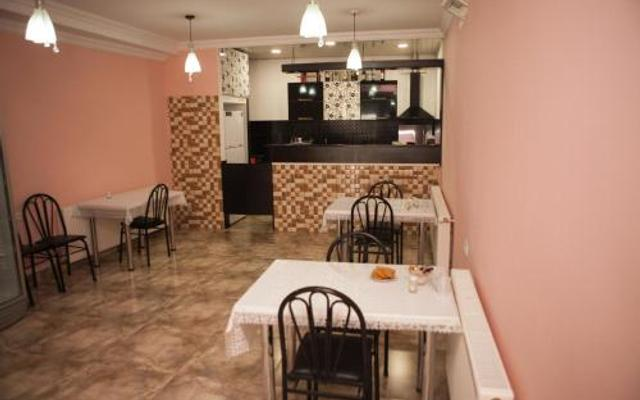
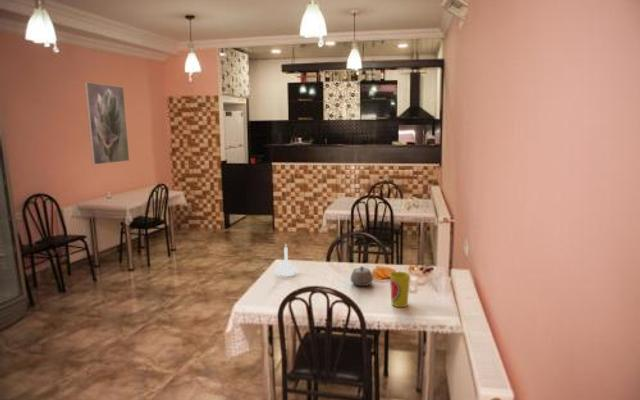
+ candle holder (286, 257)
+ cup (399, 289)
+ teapot (361, 275)
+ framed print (108, 124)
